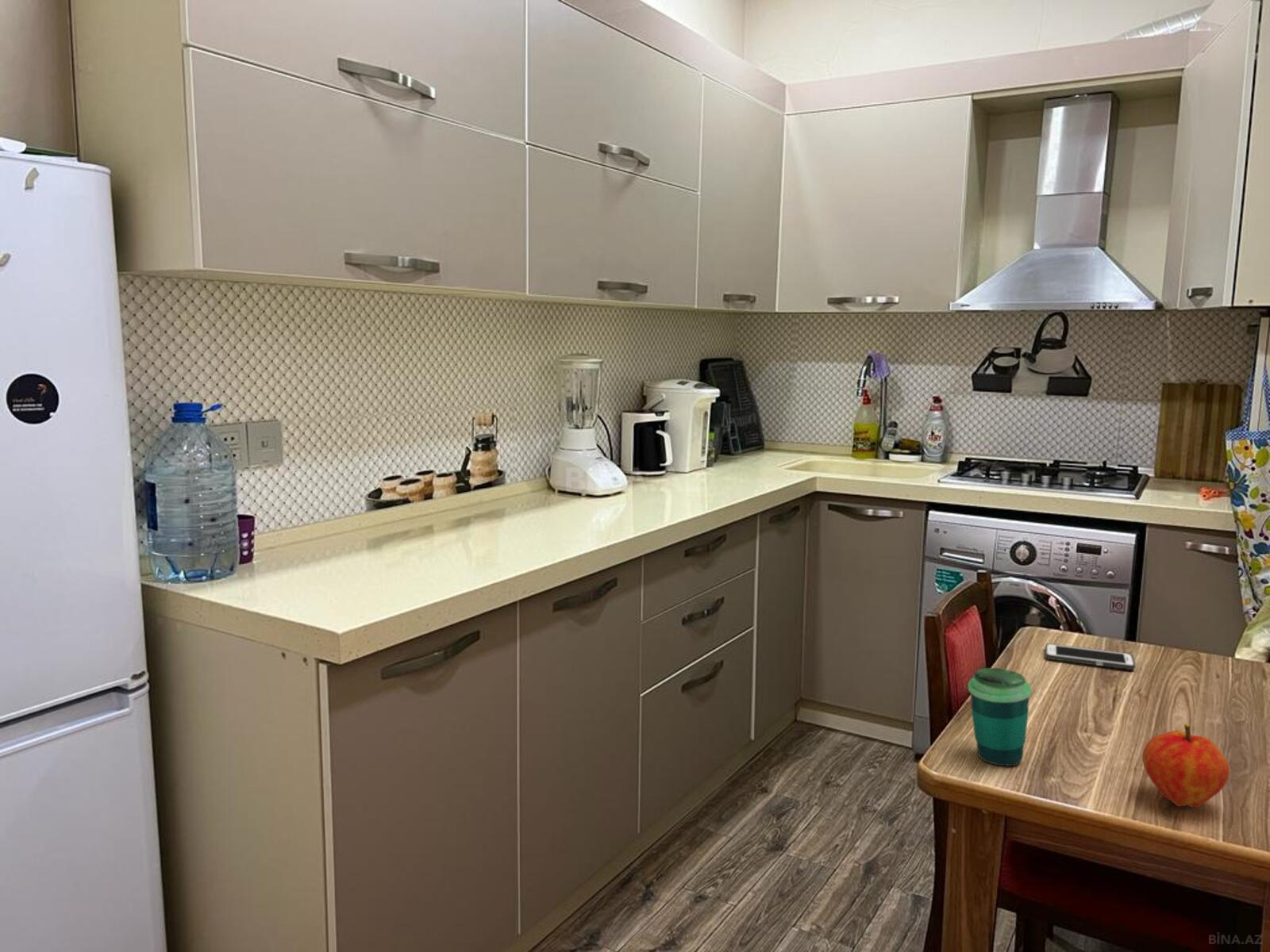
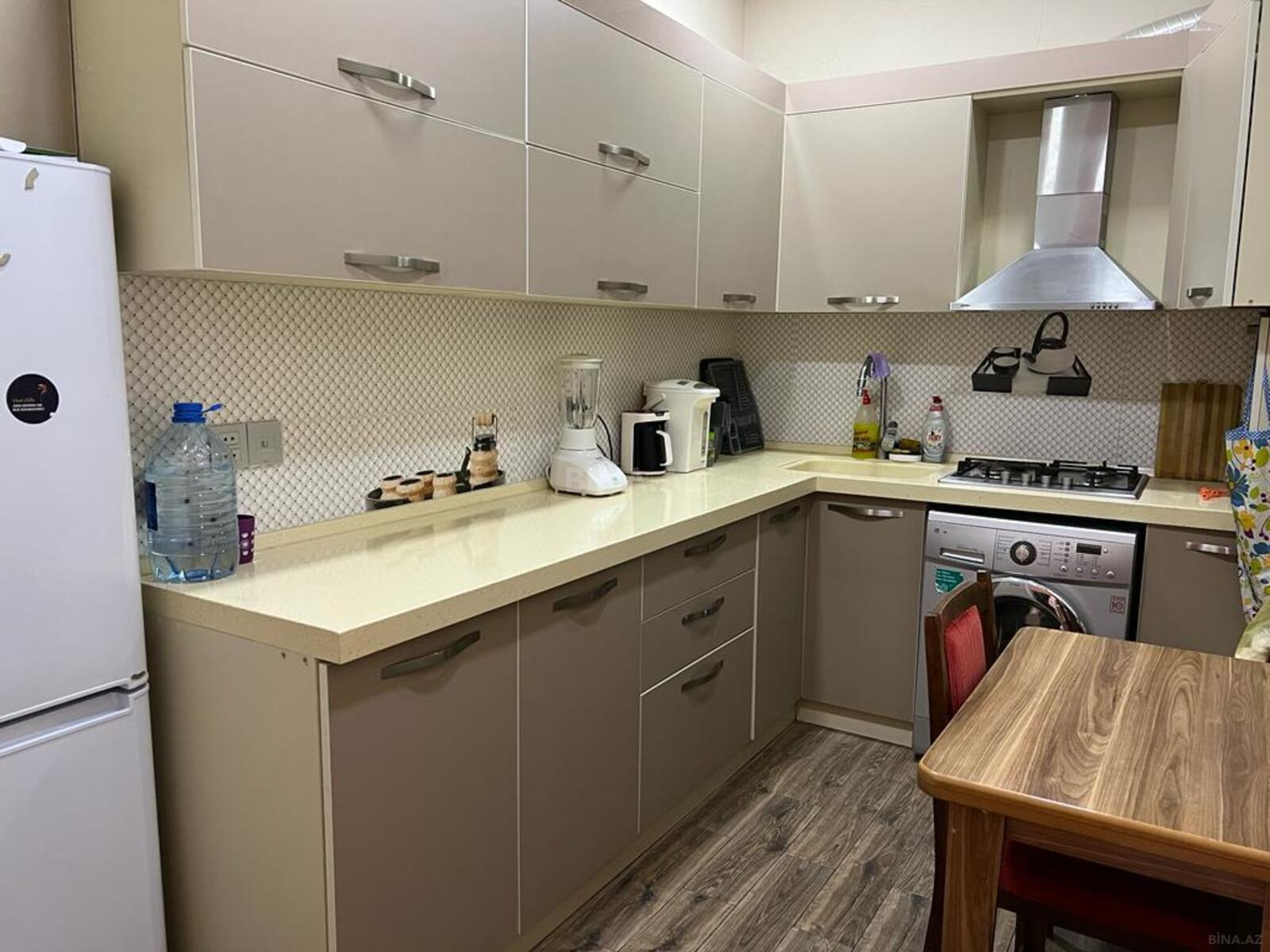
- cell phone (1088, 656)
- fruit (1185, 764)
- cup (997, 717)
